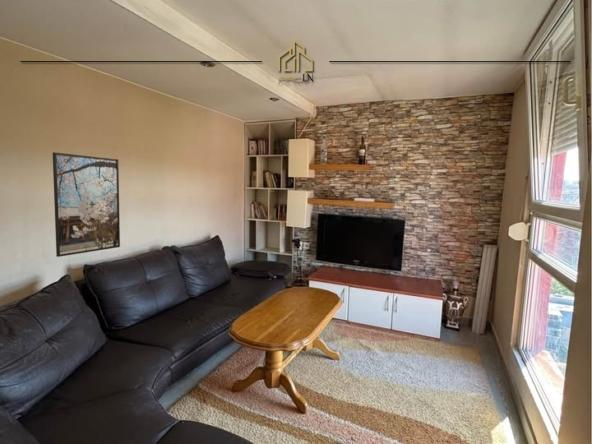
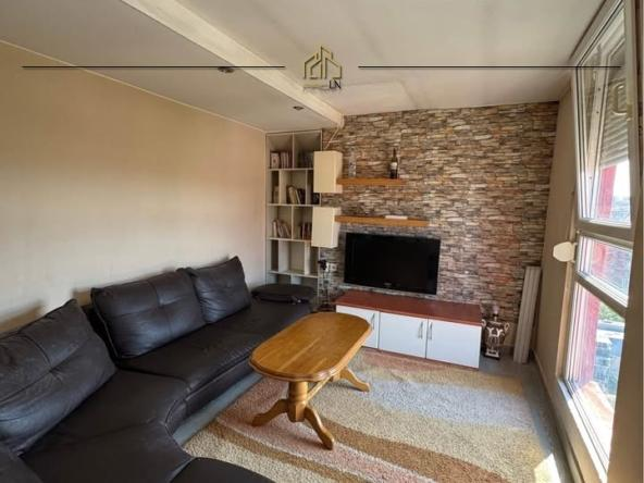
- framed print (89, 204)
